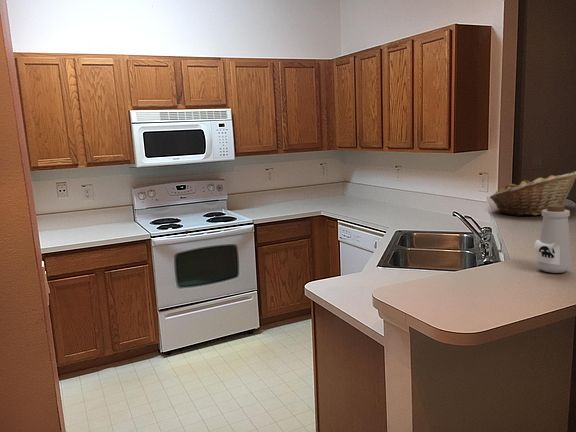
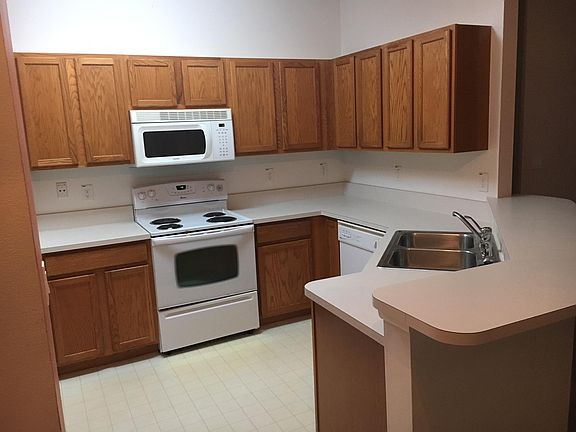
- bottle (552, 239)
- fruit basket (534, 192)
